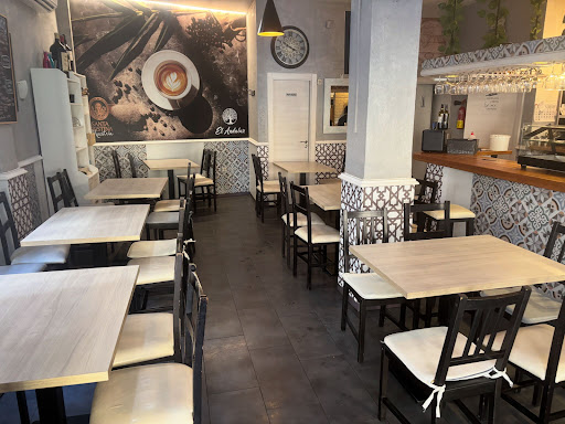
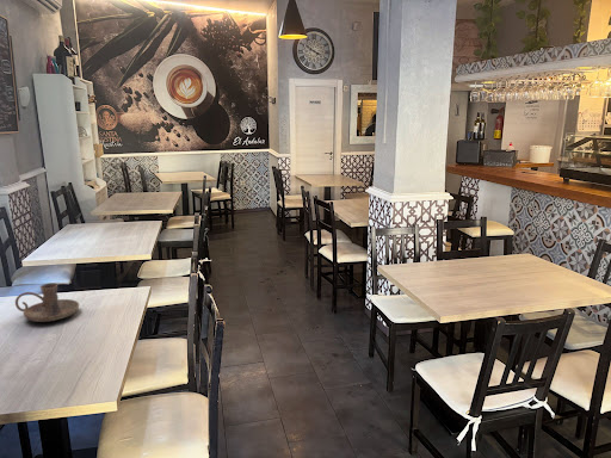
+ candle holder (44, 301)
